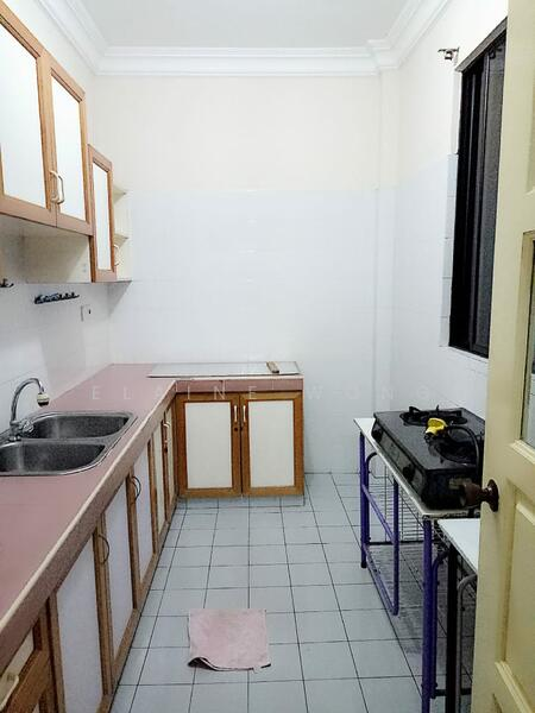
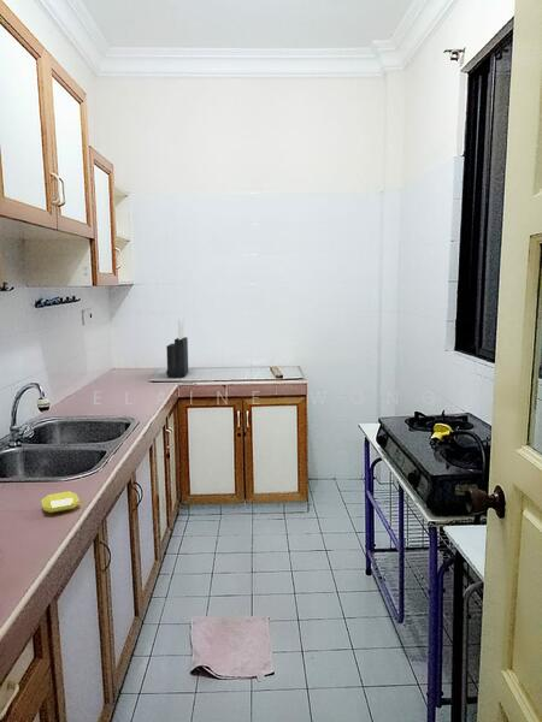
+ knife block (175, 347)
+ soap bar (60, 502)
